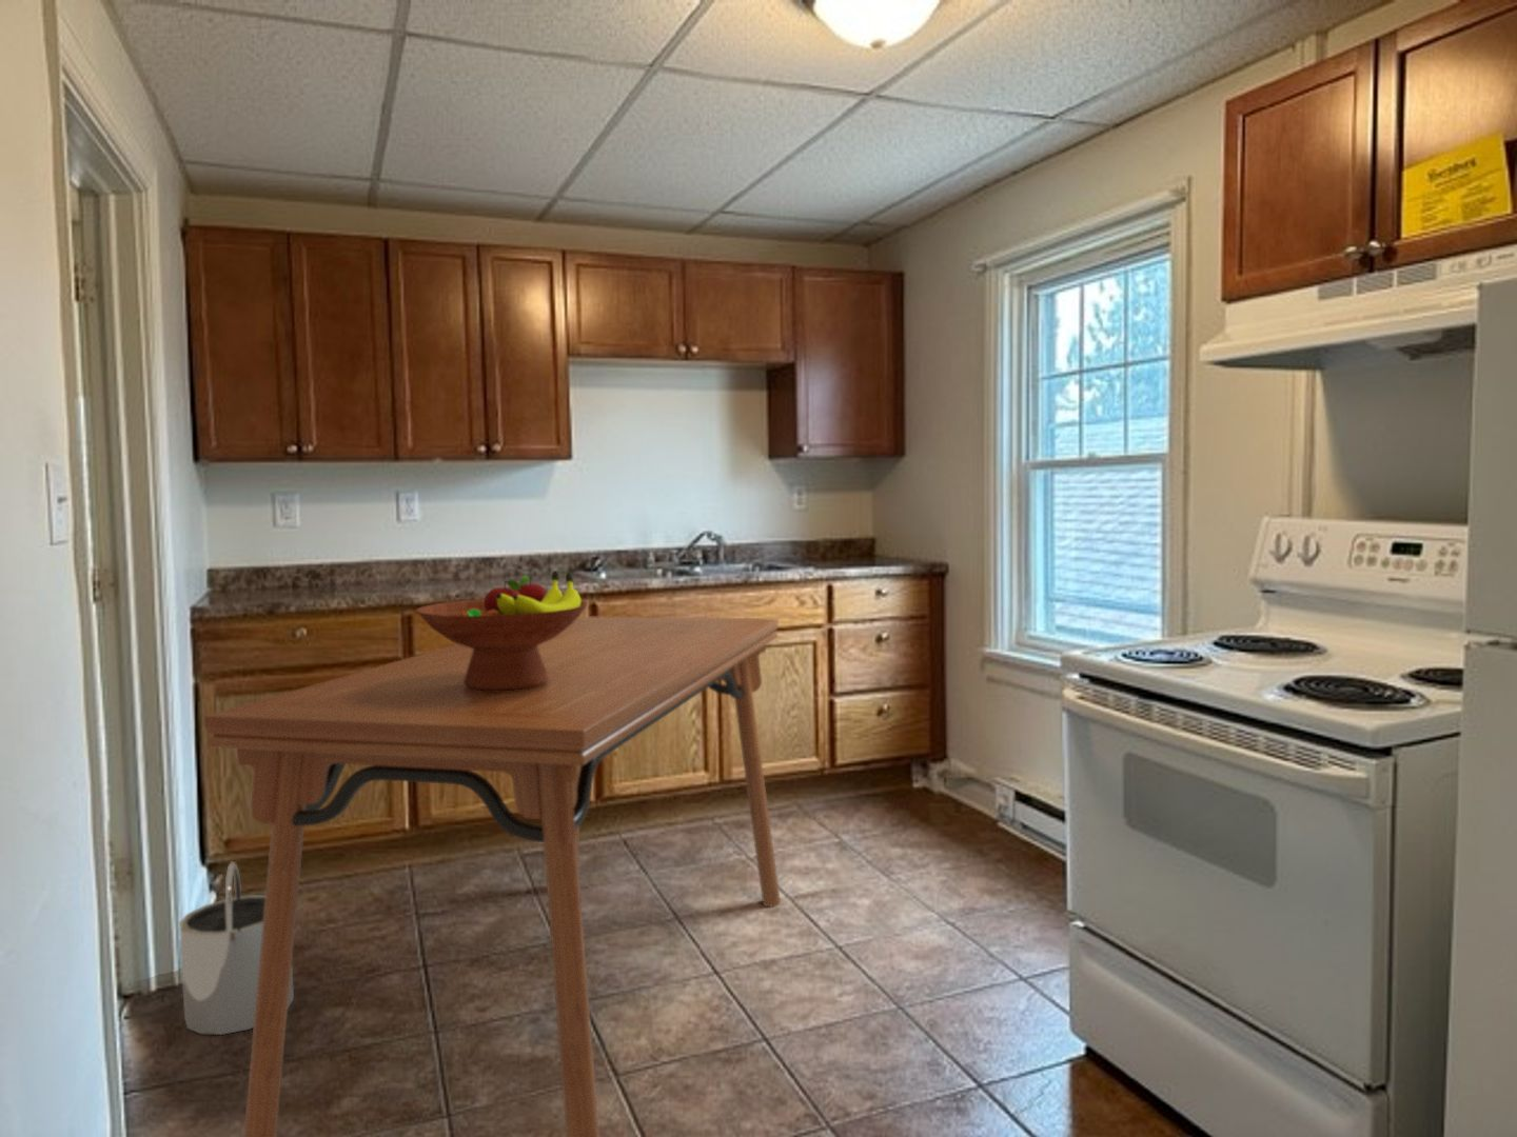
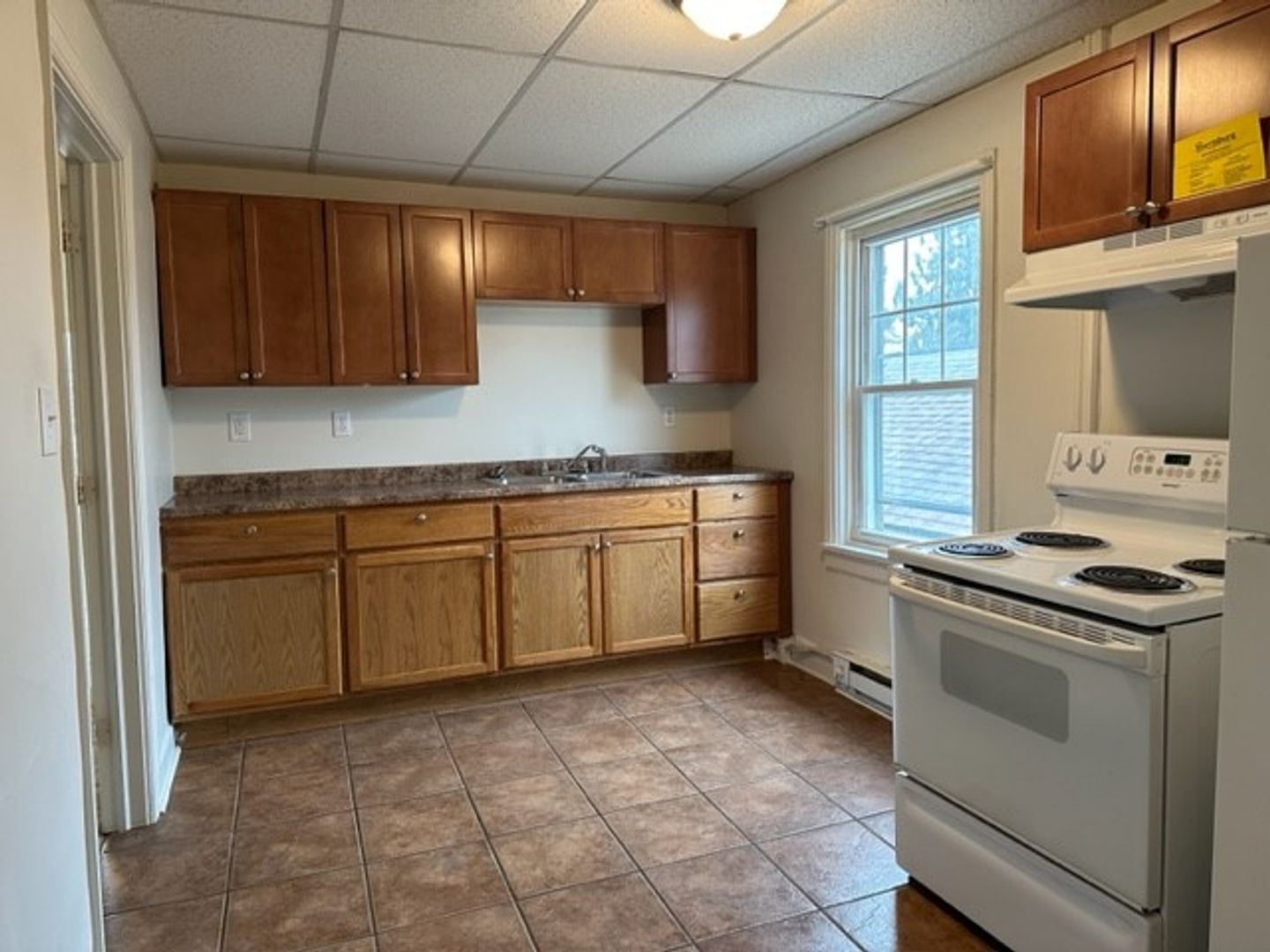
- bucket (237, 938)
- fruit bowl (504, 628)
- dining table (571, 832)
